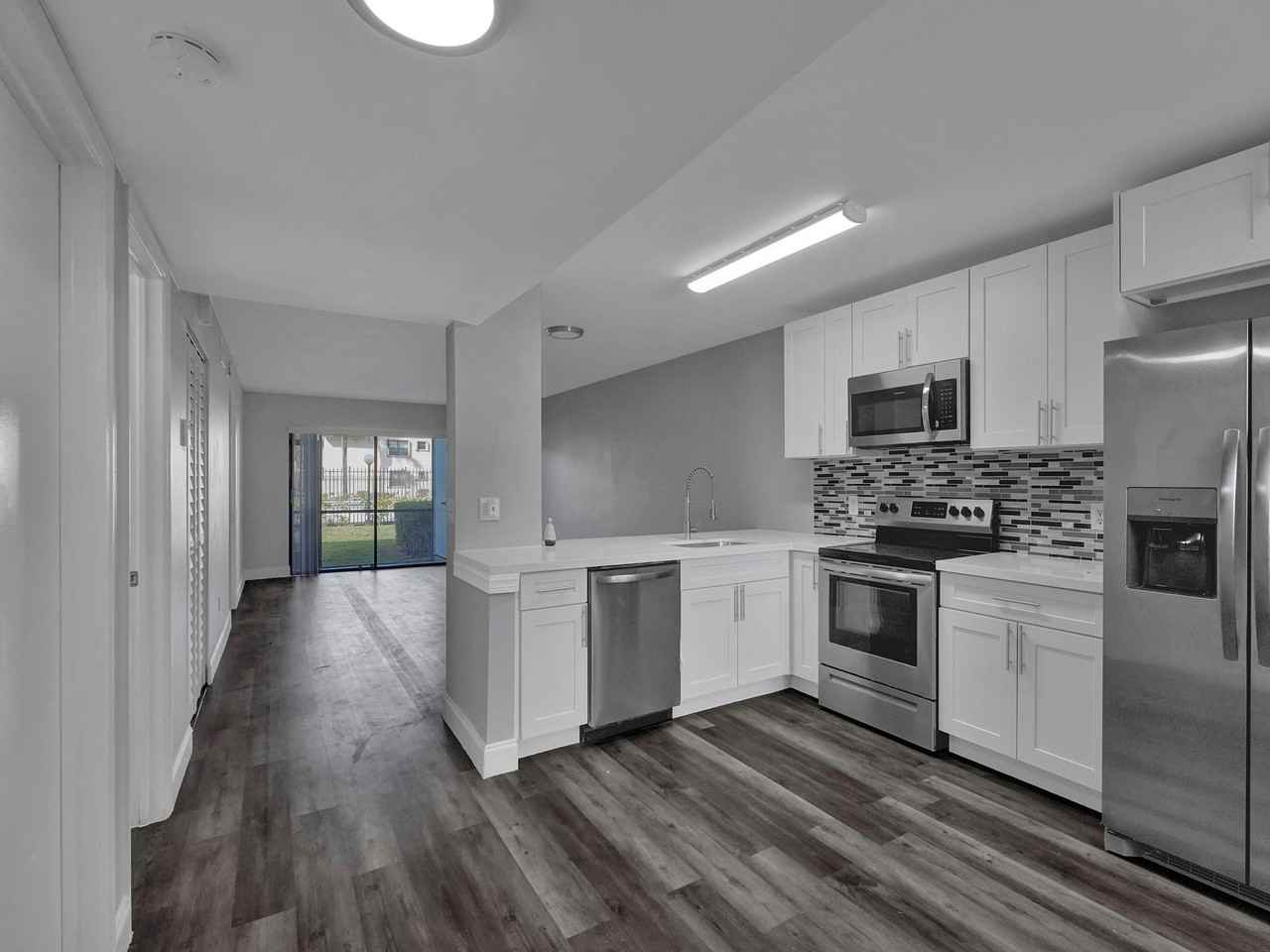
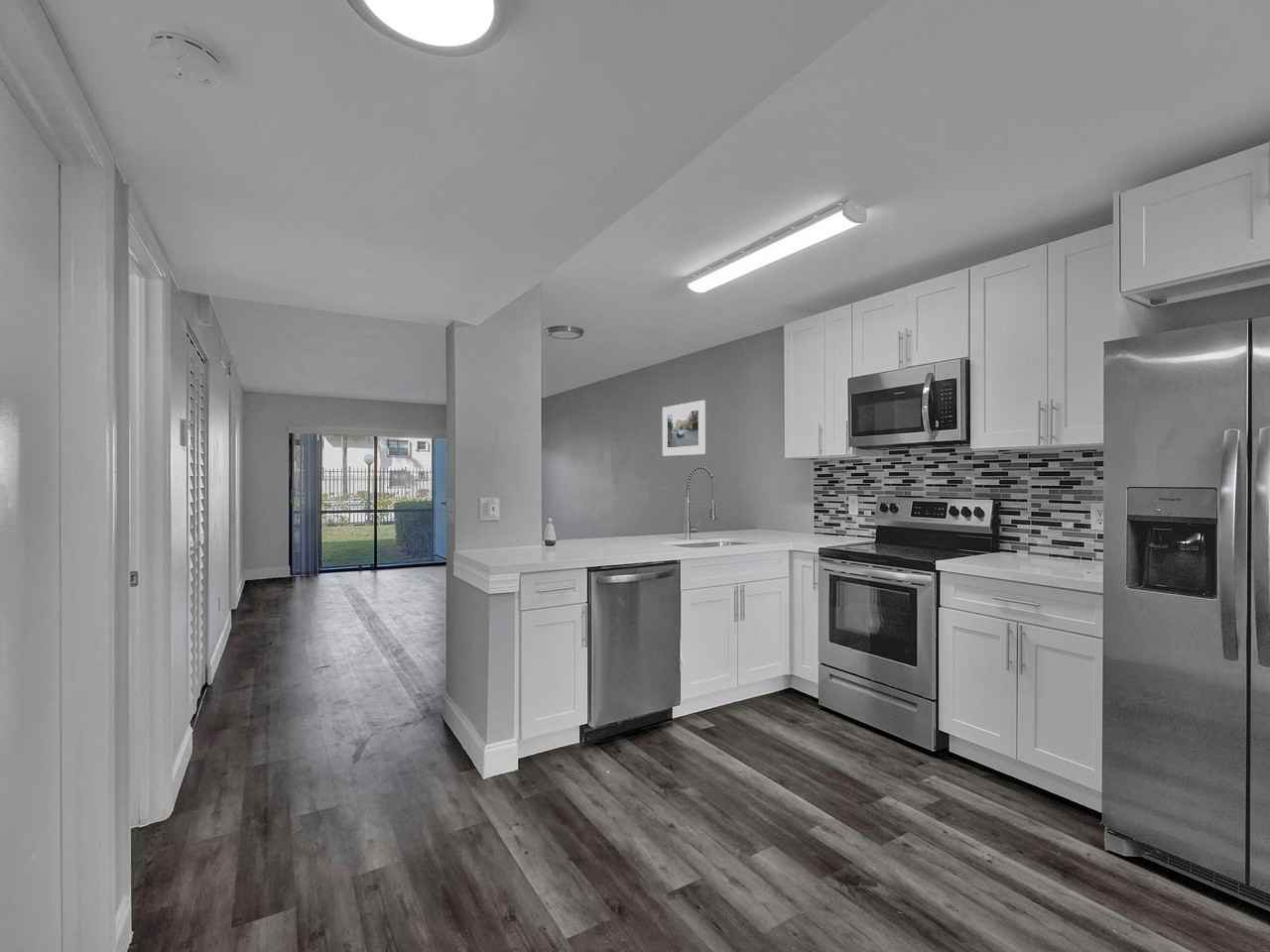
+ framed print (683, 429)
